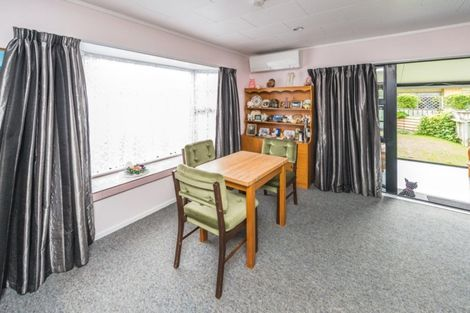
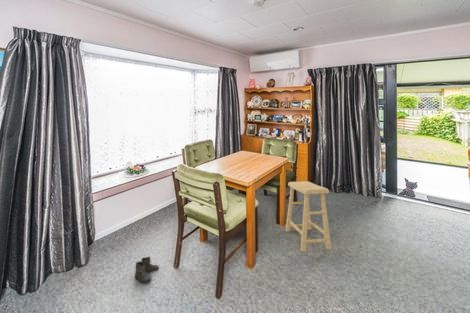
+ stool (306, 212)
+ boots (146, 268)
